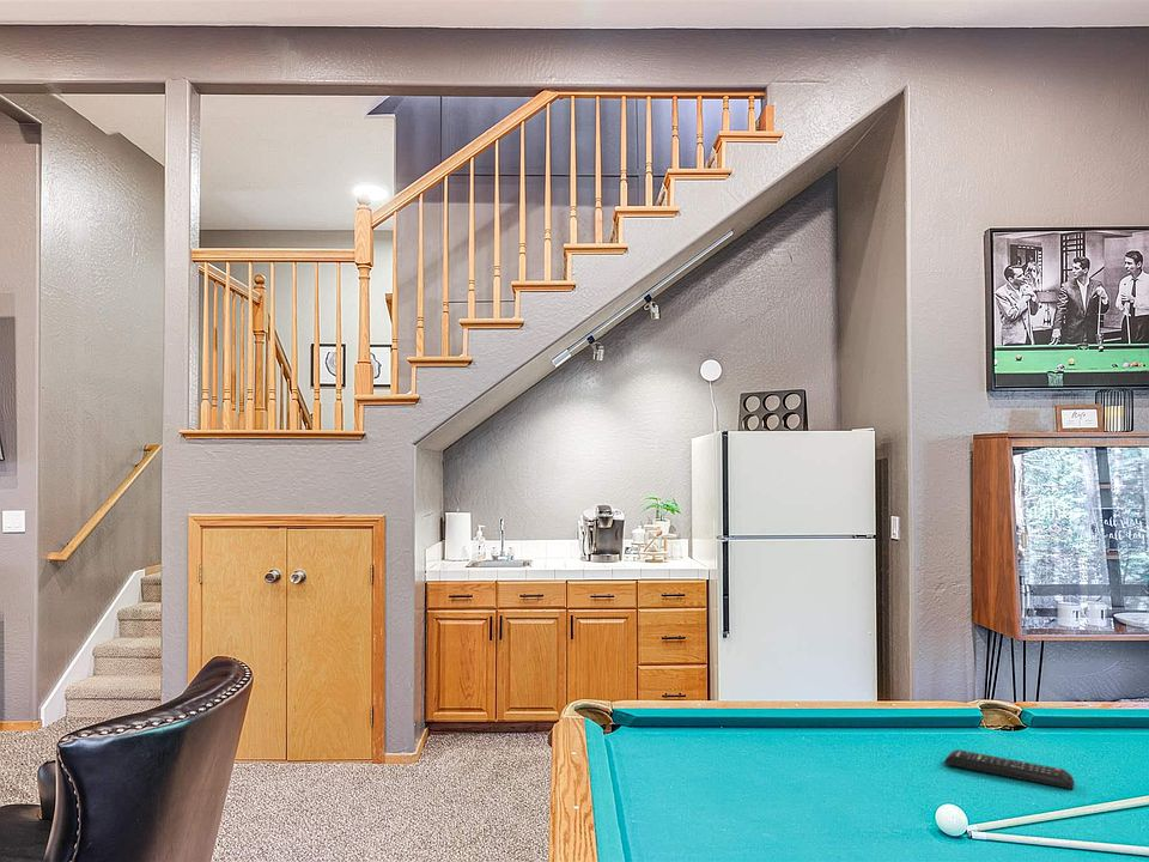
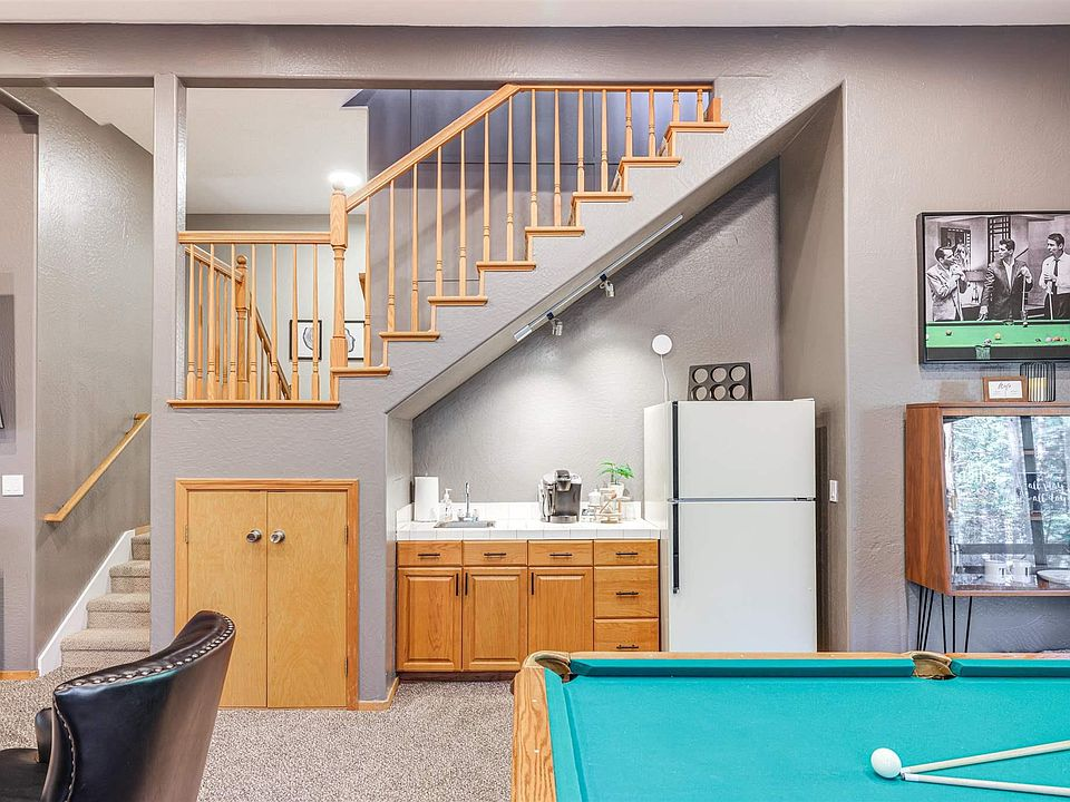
- remote control (1007, 767)
